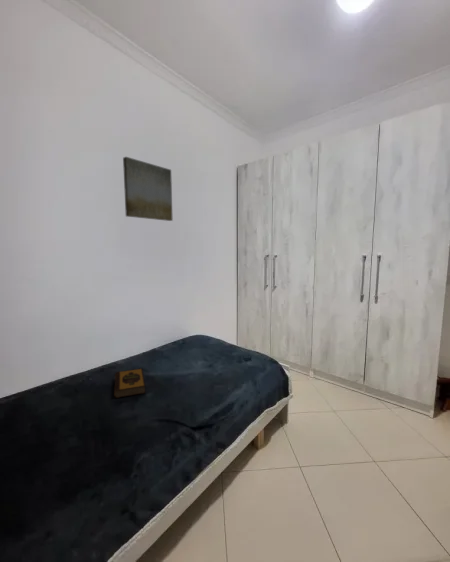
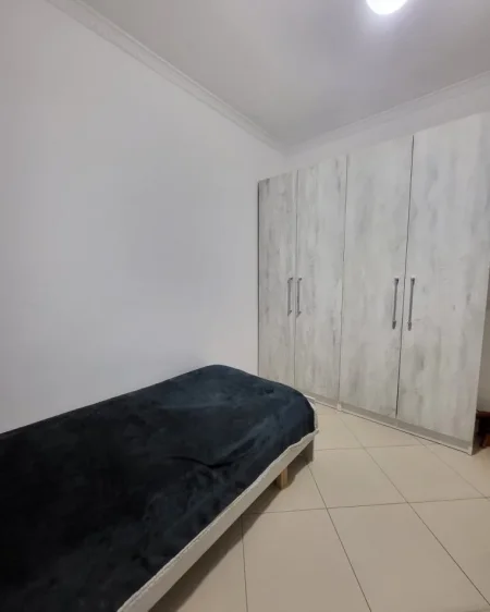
- wall art (149, 191)
- hardback book (129, 382)
